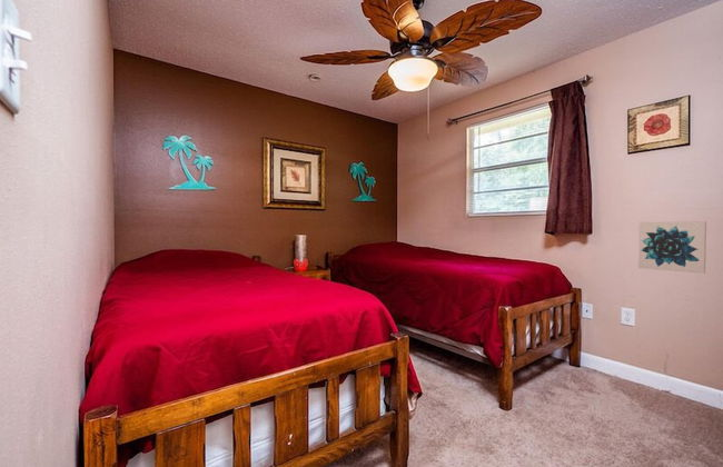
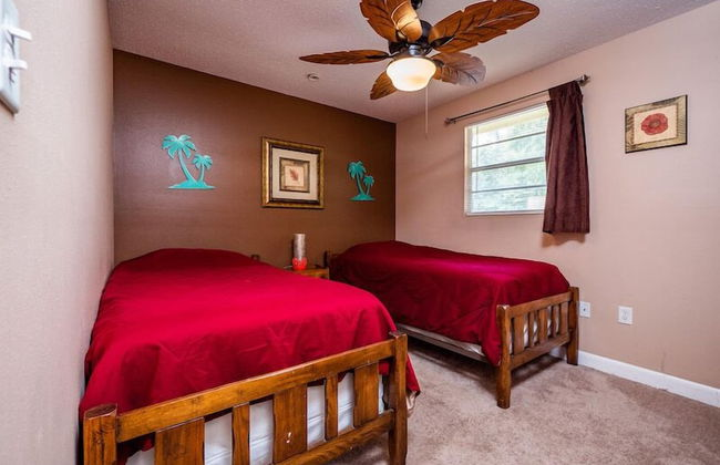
- wall art (670, 246)
